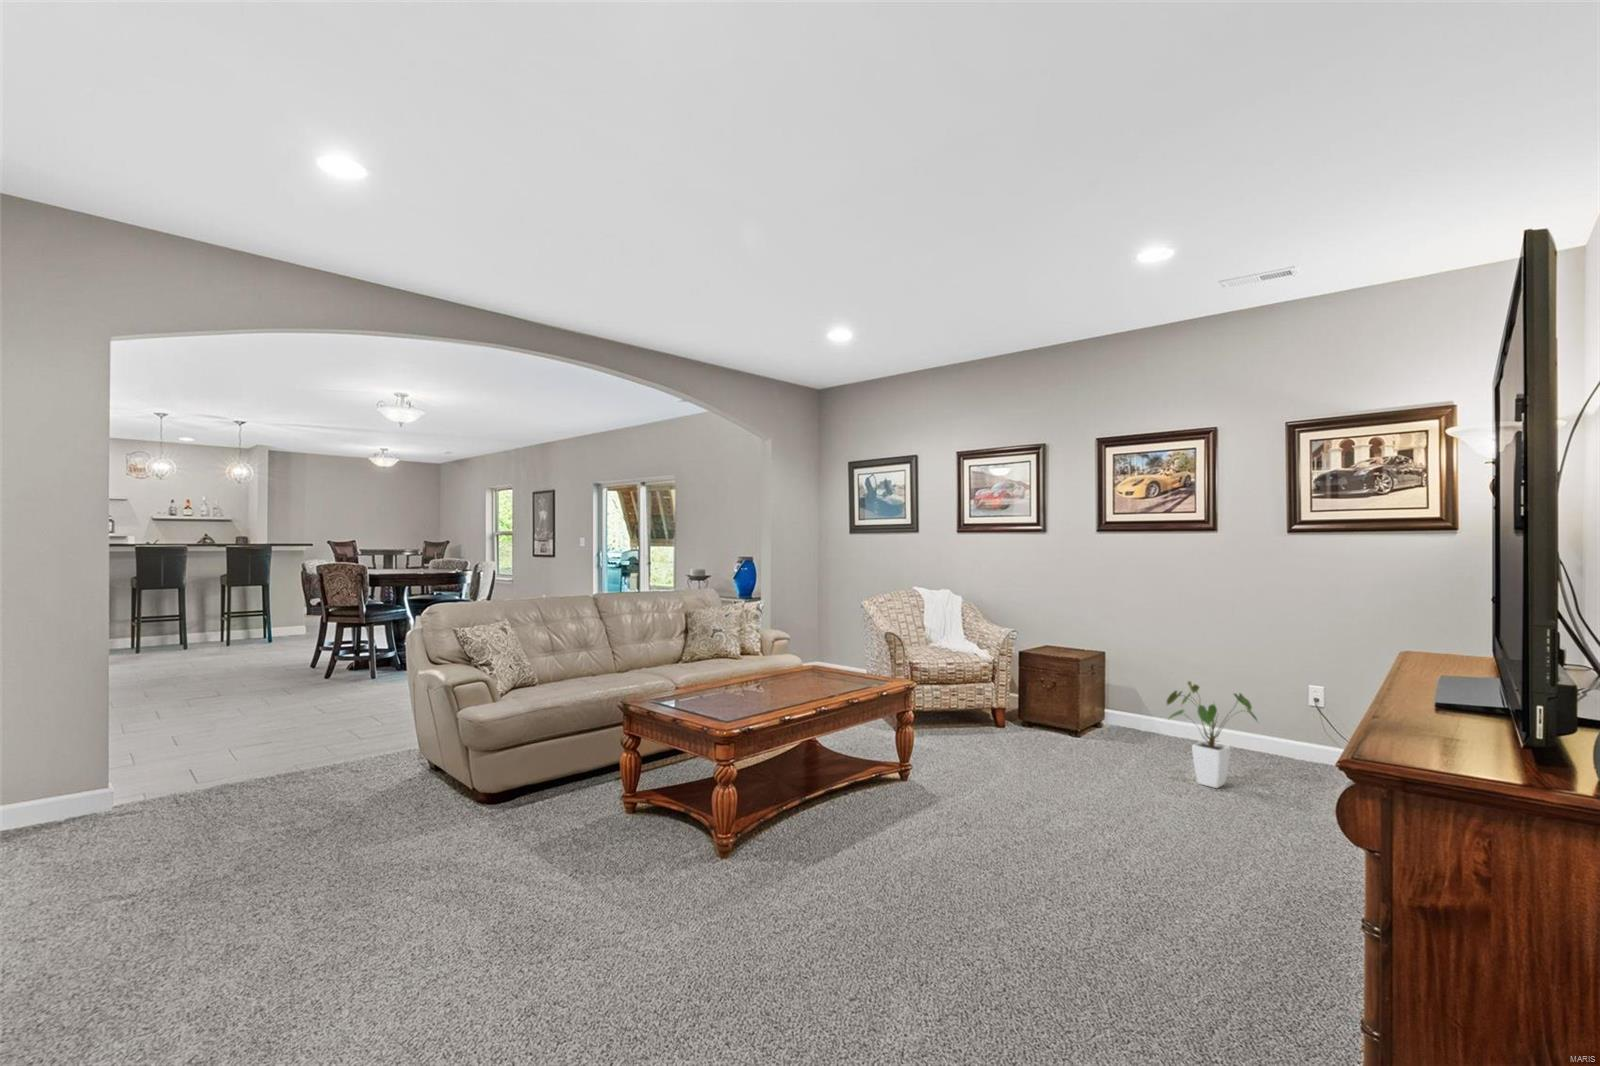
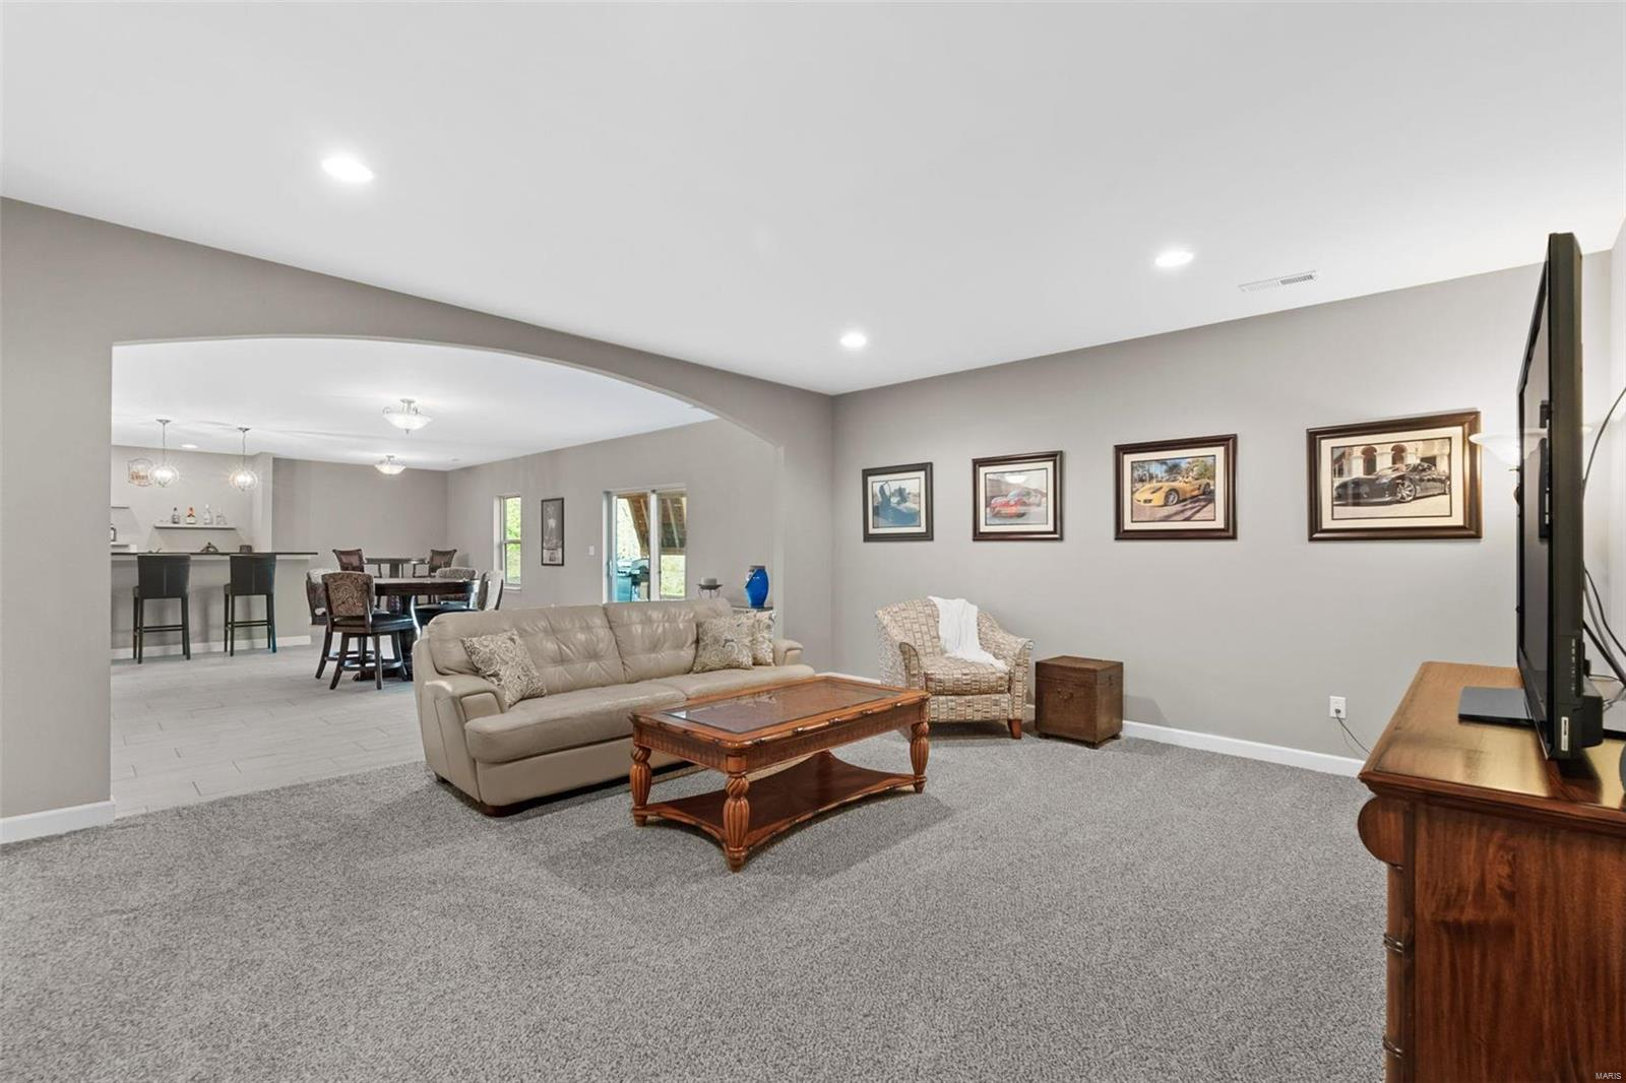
- house plant (1213, 734)
